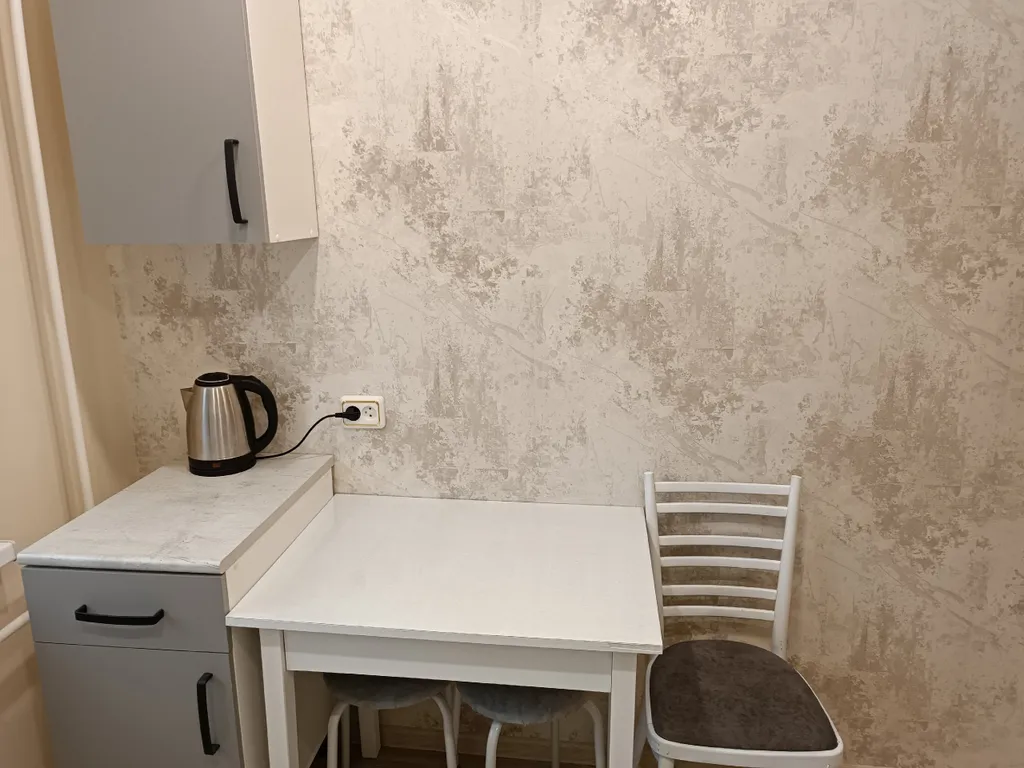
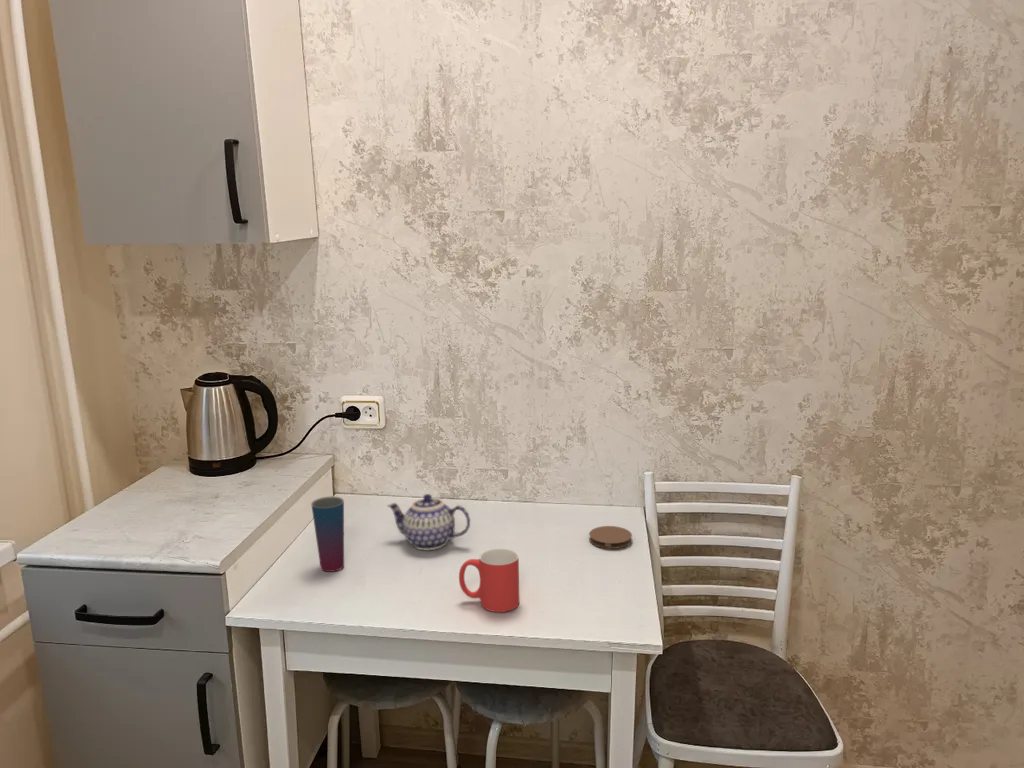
+ mug (488, 578)
+ cup (330, 534)
+ teapot (428, 519)
+ coaster (610, 537)
